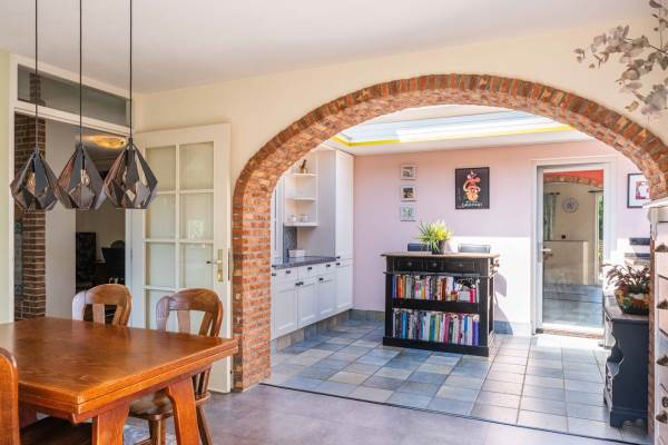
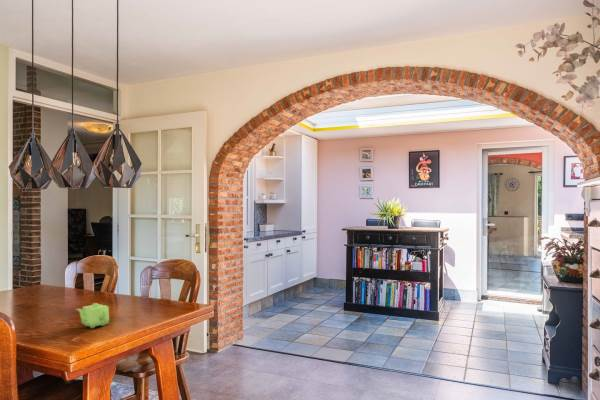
+ teapot (92, 315)
